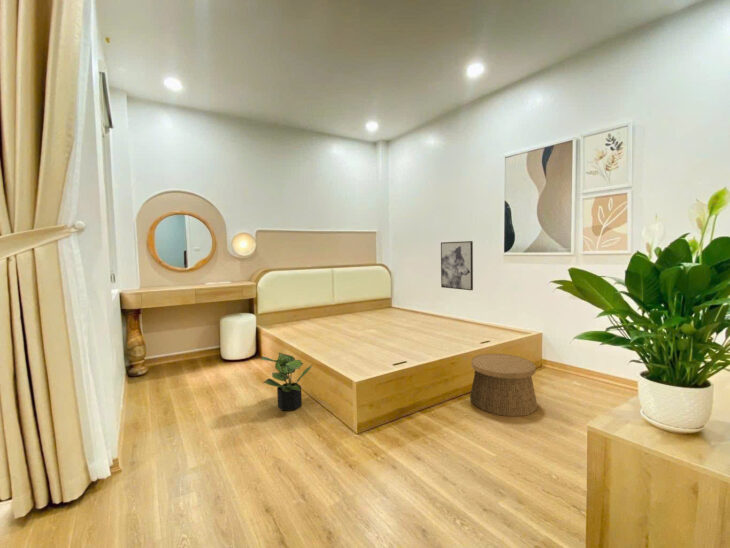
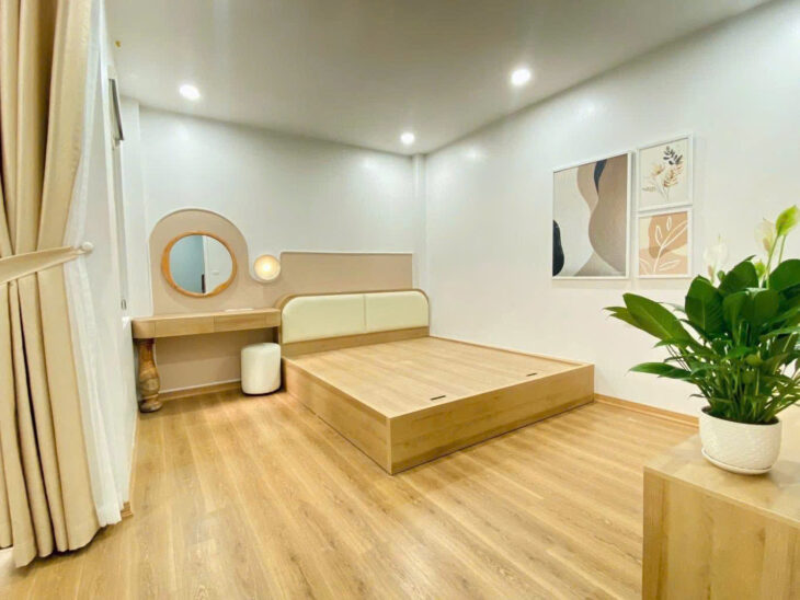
- wall art (456, 265)
- basket (502, 382)
- potted plant (284, 378)
